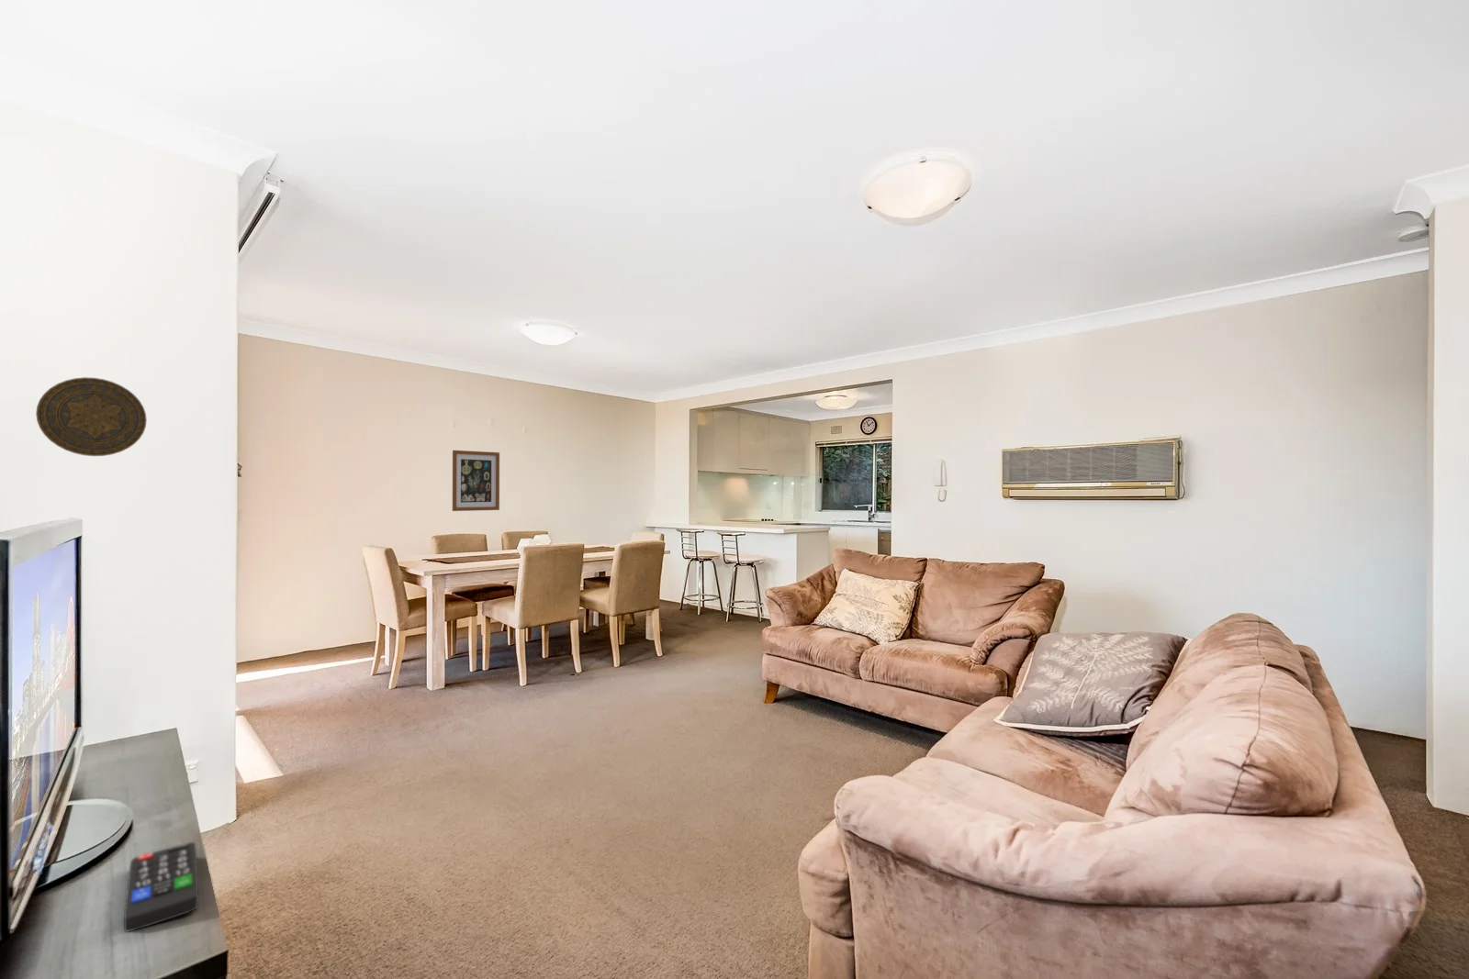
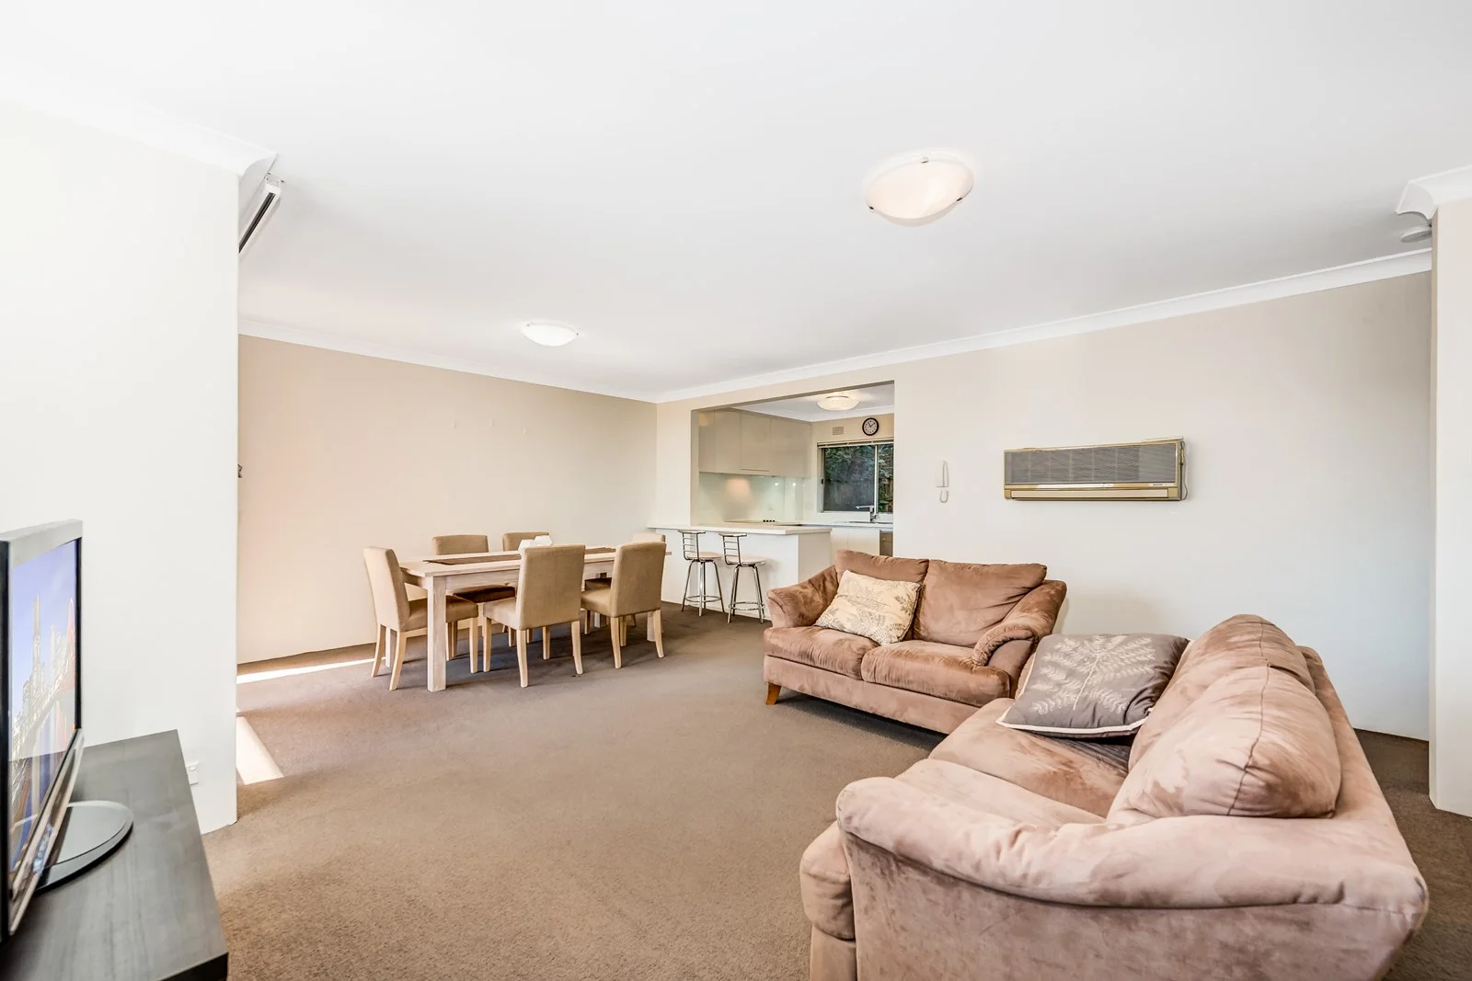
- decorative plate (94, 416)
- wall art (477, 481)
- remote control (163, 882)
